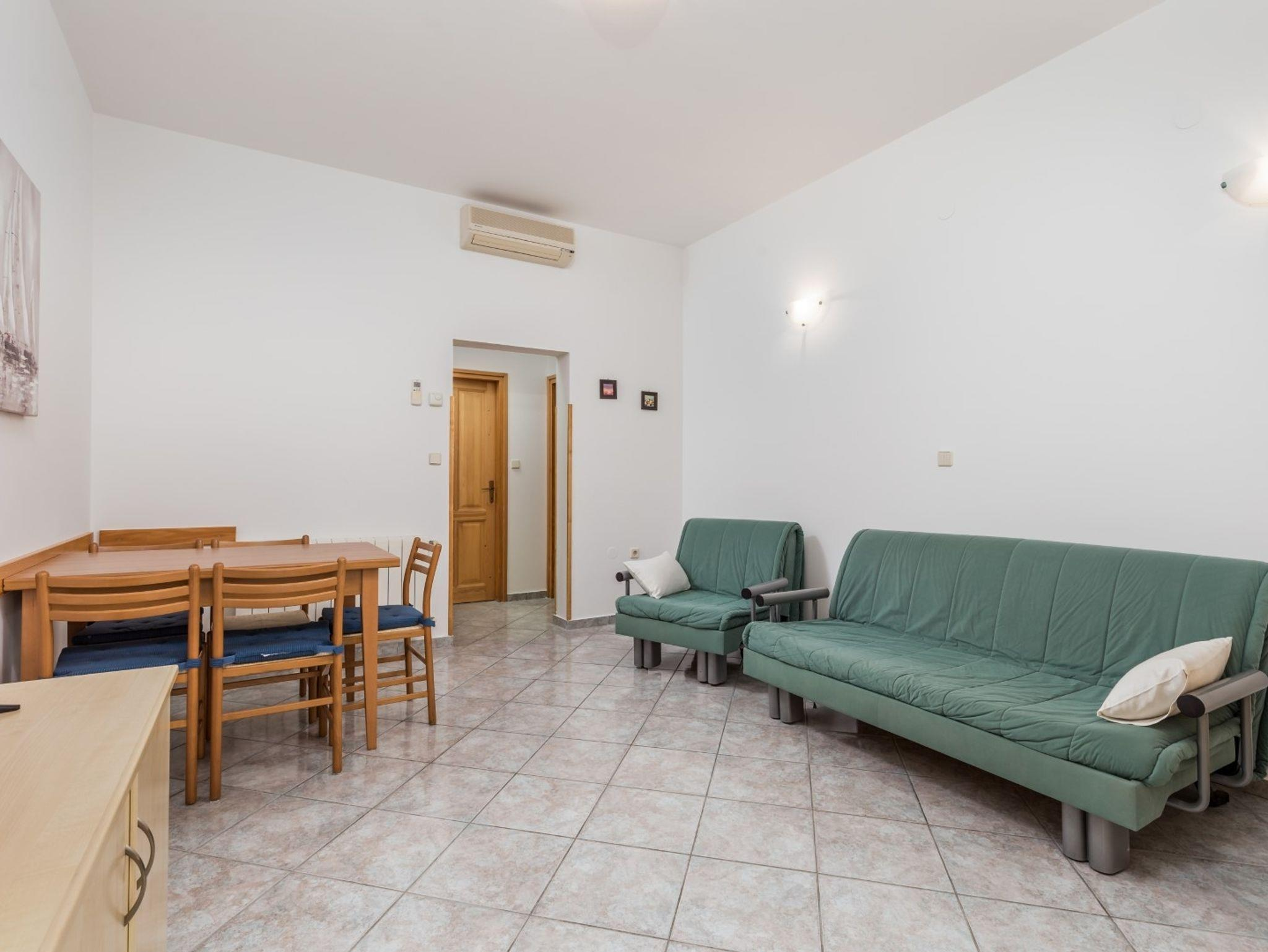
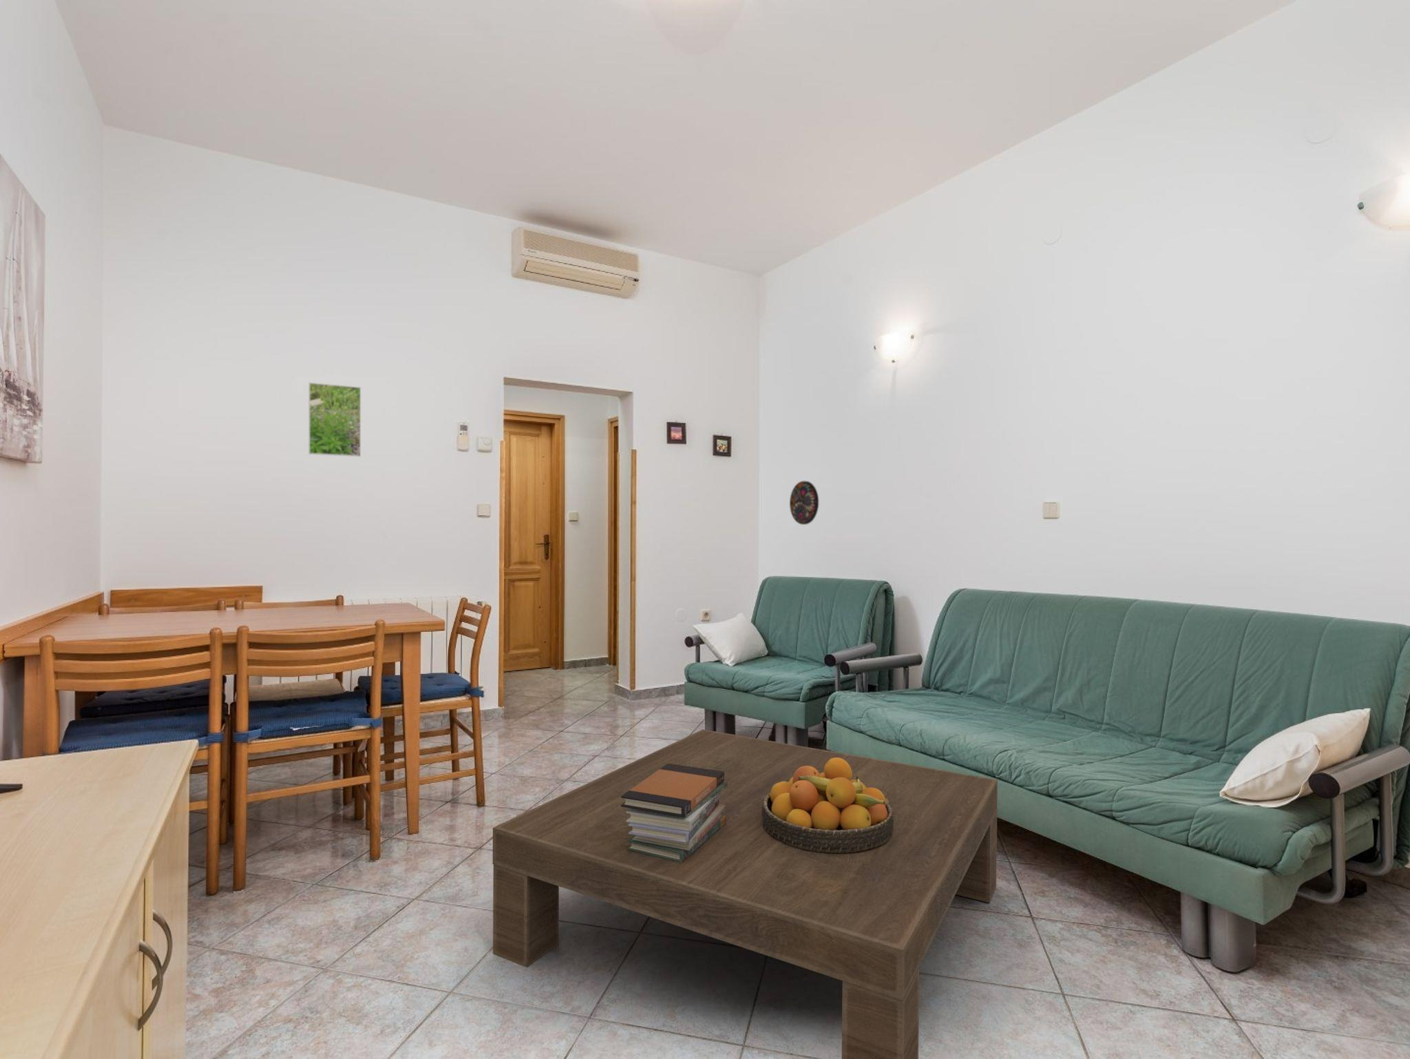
+ book stack (676, 809)
+ coffee table (767, 859)
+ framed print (335, 420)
+ fruit bowl (826, 796)
+ decorative plate (804, 503)
